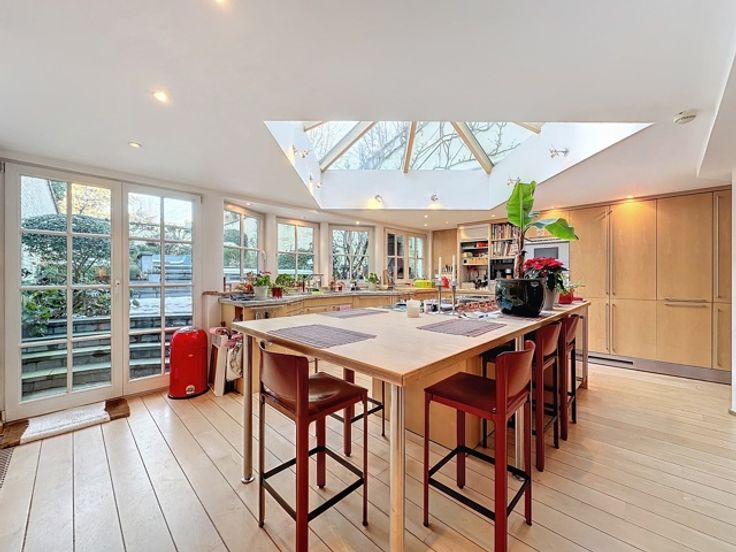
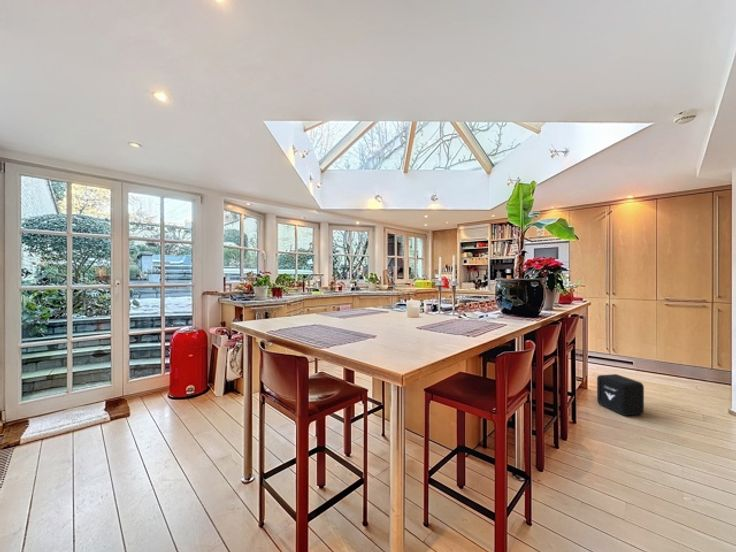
+ air purifier (618, 394)
